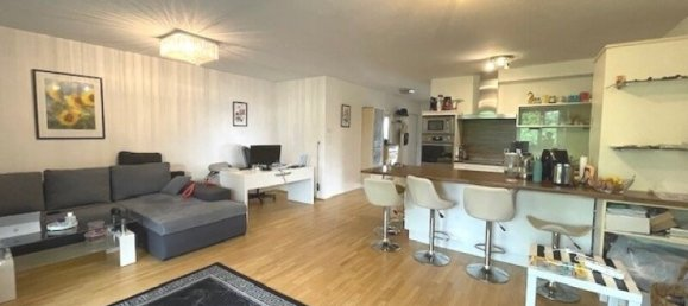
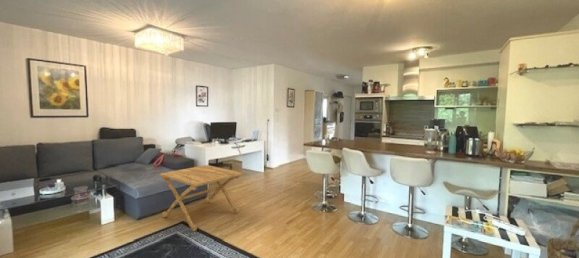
+ side table (202, 193)
